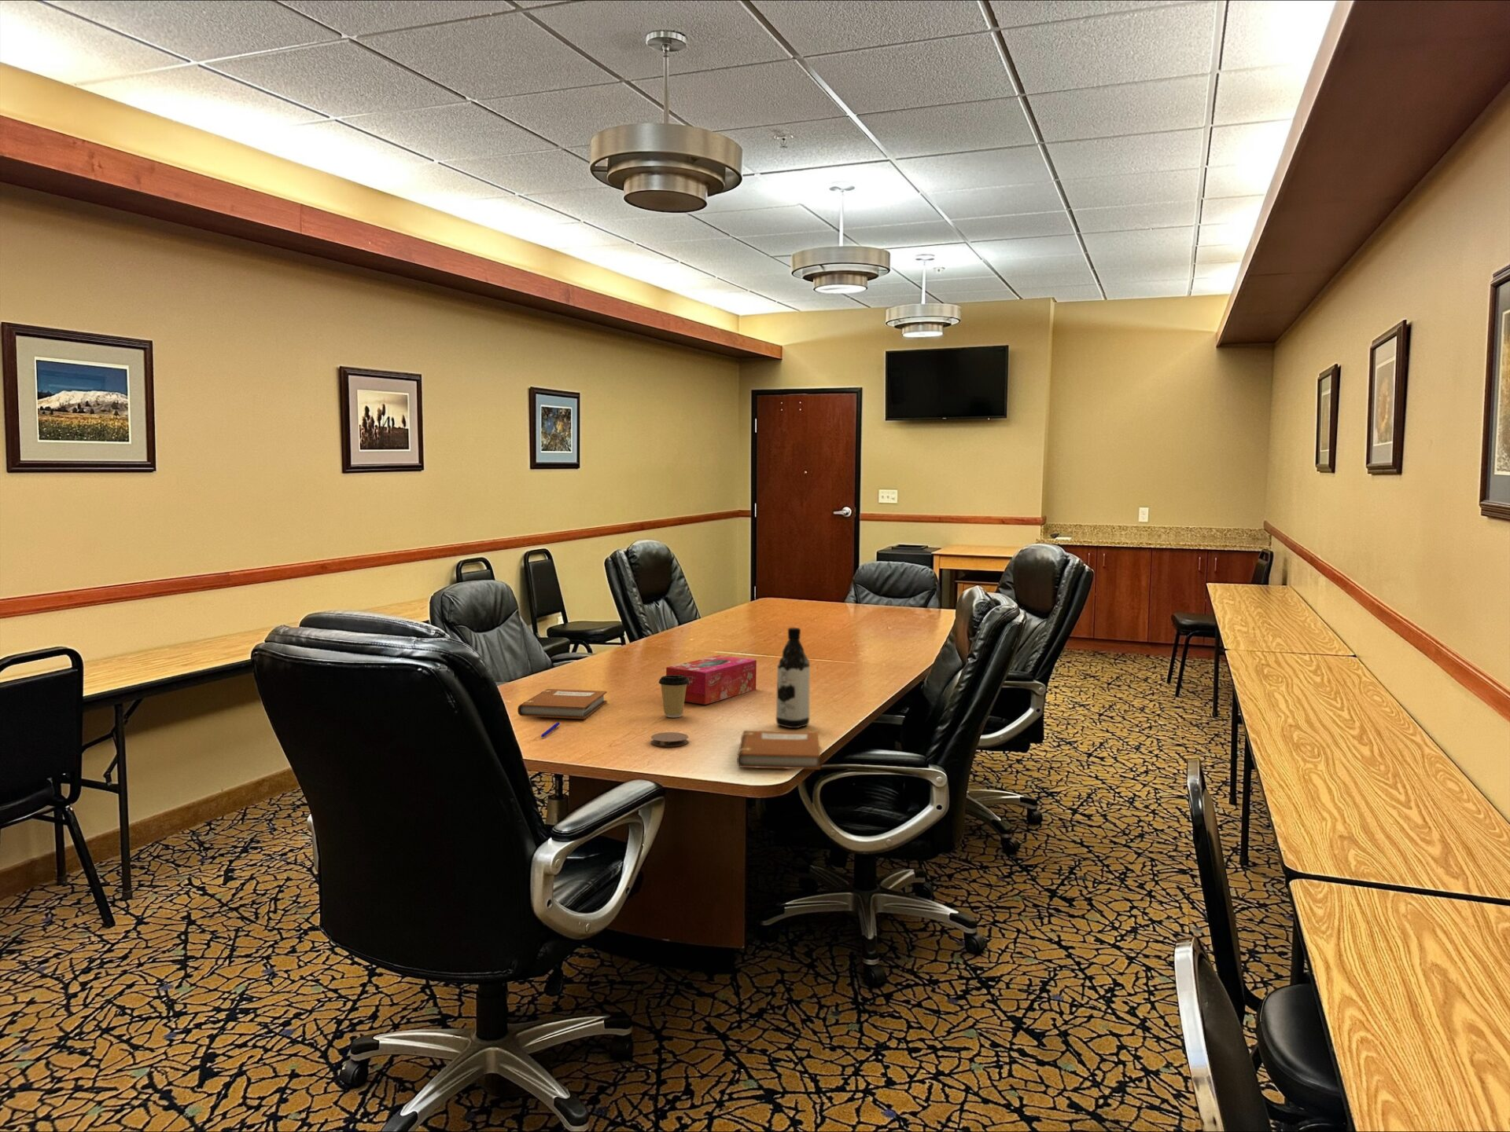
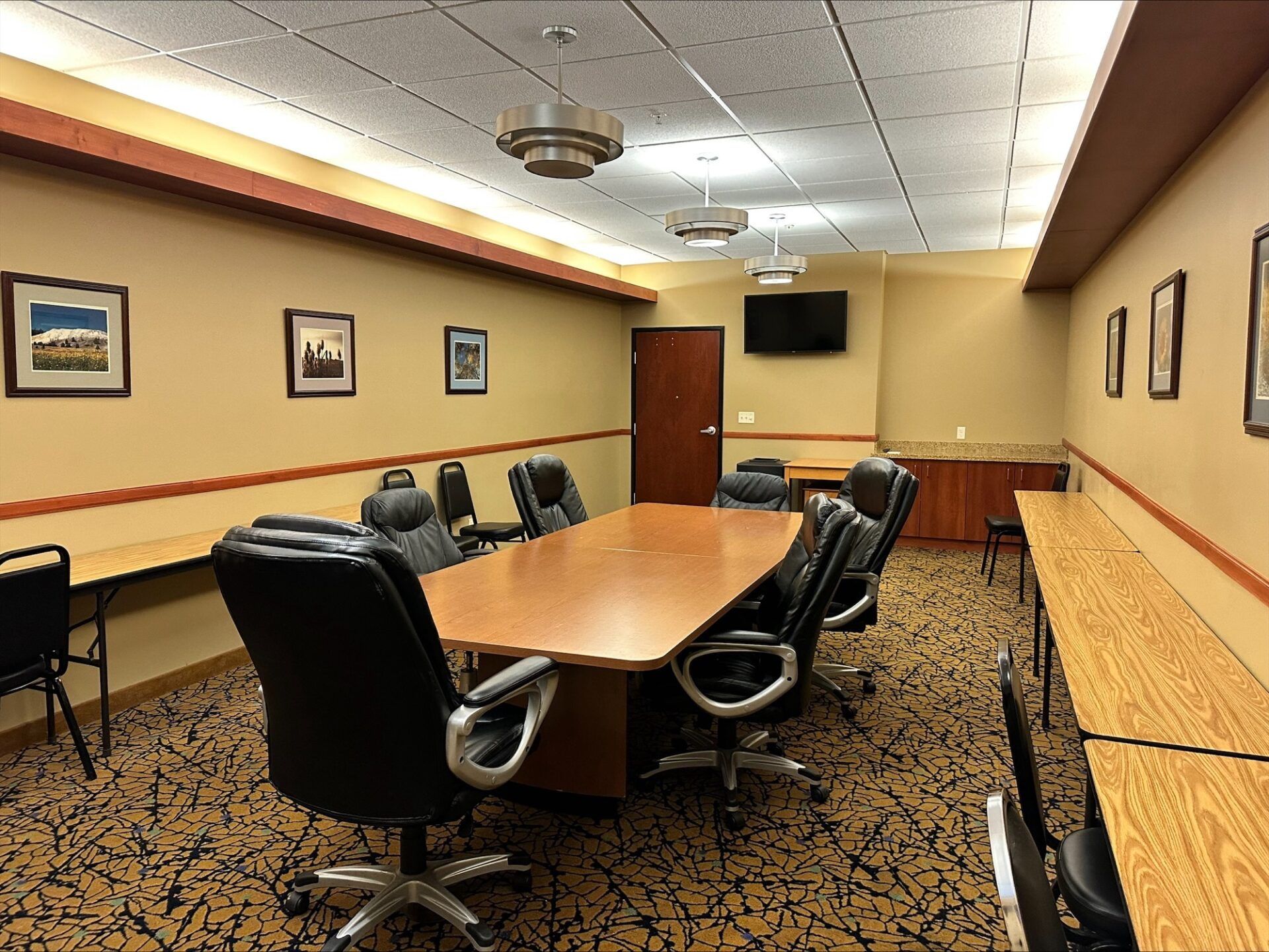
- pen (550, 730)
- coaster (669, 740)
- notebook (778, 748)
- tissue box (712, 678)
- coffee cup (673, 696)
- notebook (564, 703)
- water bottle (792, 677)
